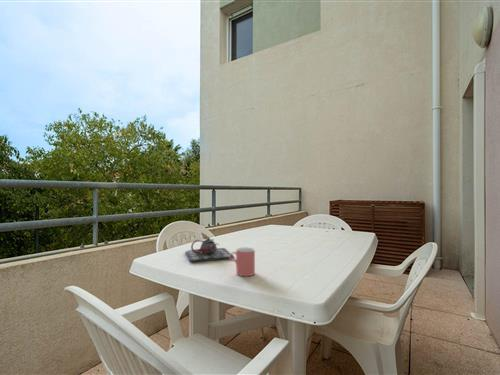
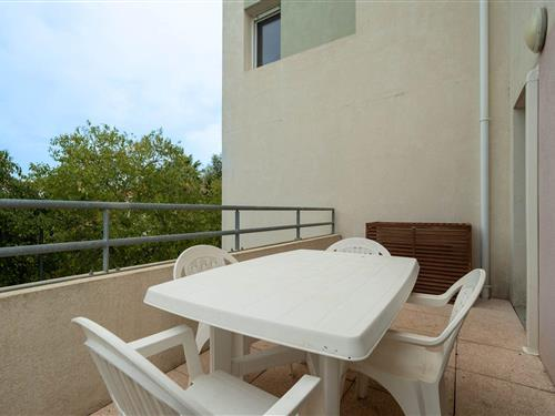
- cup (241, 261)
- teapot (208, 246)
